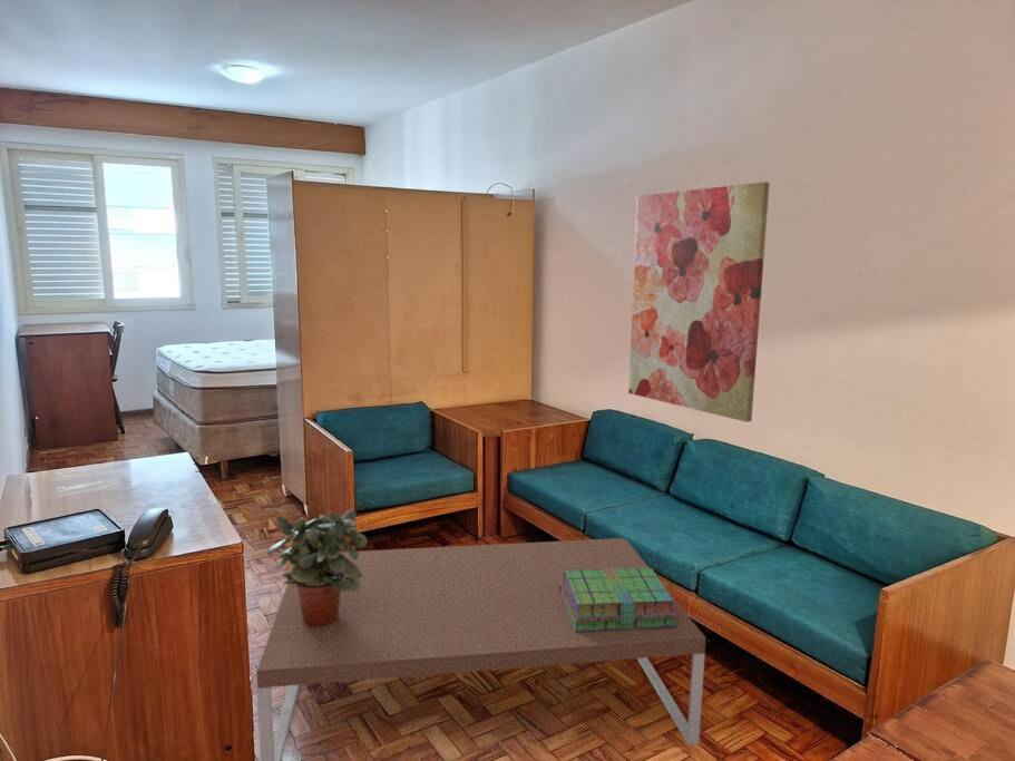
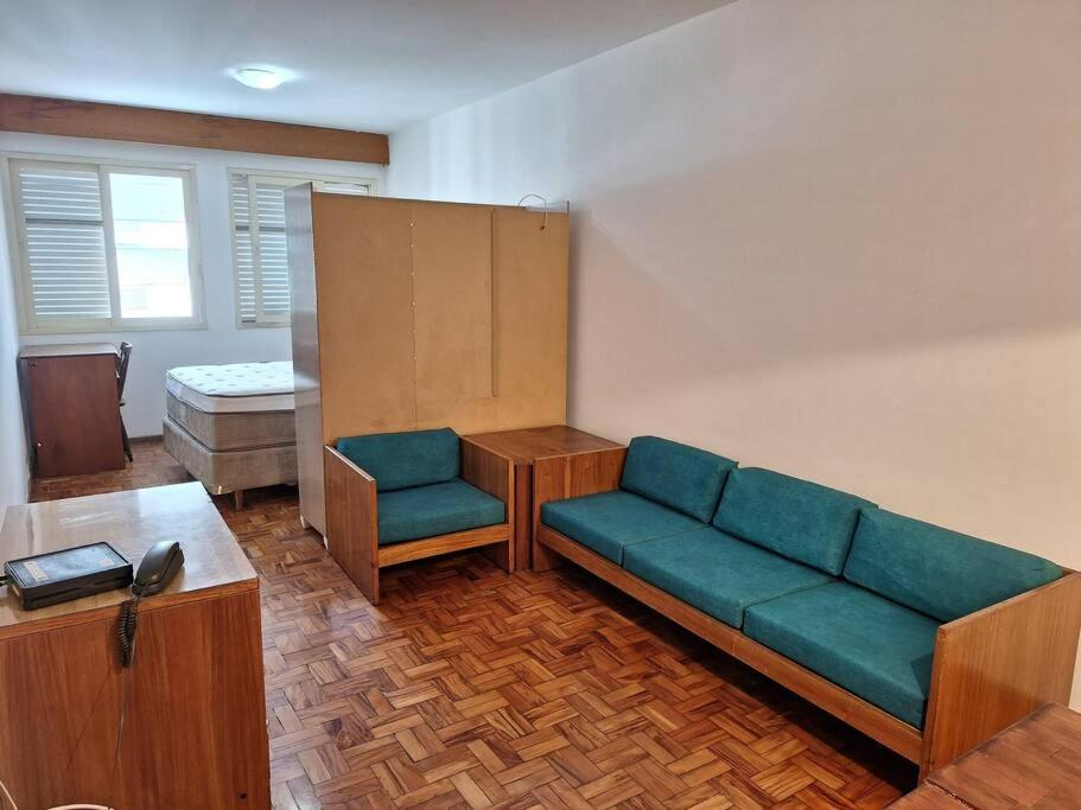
- coffee table (477, 640)
- wall art (690, 301)
- potted plant (319, 564)
- stack of books (615, 596)
